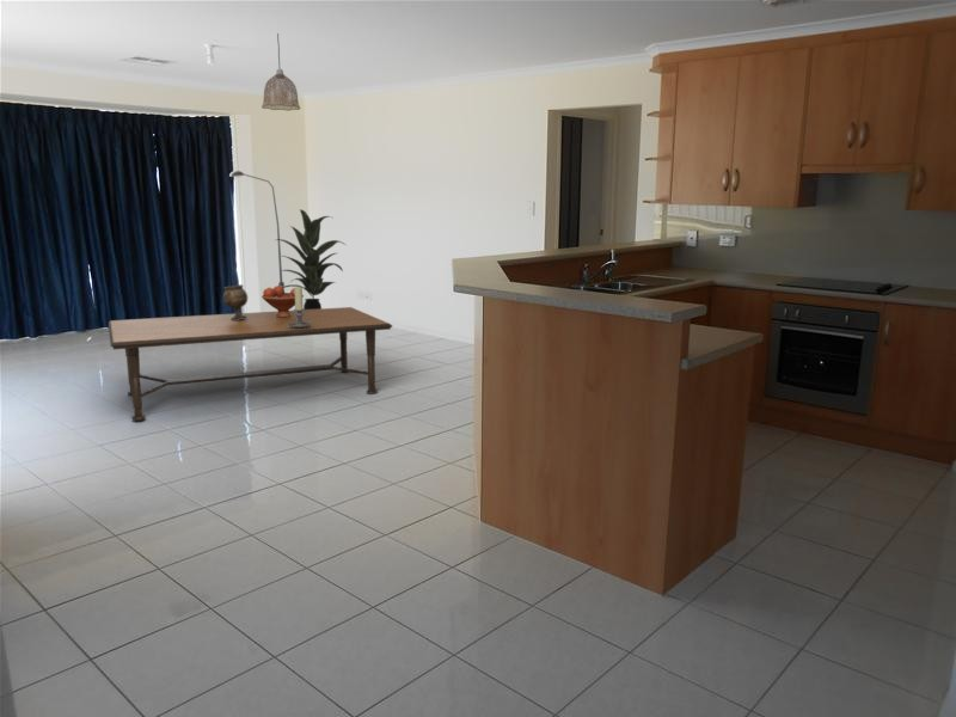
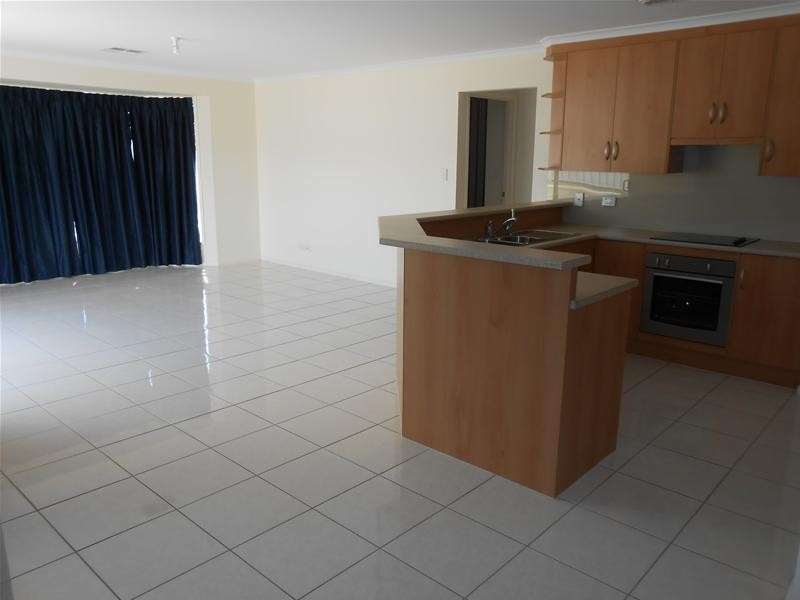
- dining table (257, 370)
- indoor plant (311, 265)
- fruit bowl (282, 301)
- goblet (235, 301)
- pendant lamp (278, 71)
- candle holder (296, 306)
- floor lamp (278, 246)
